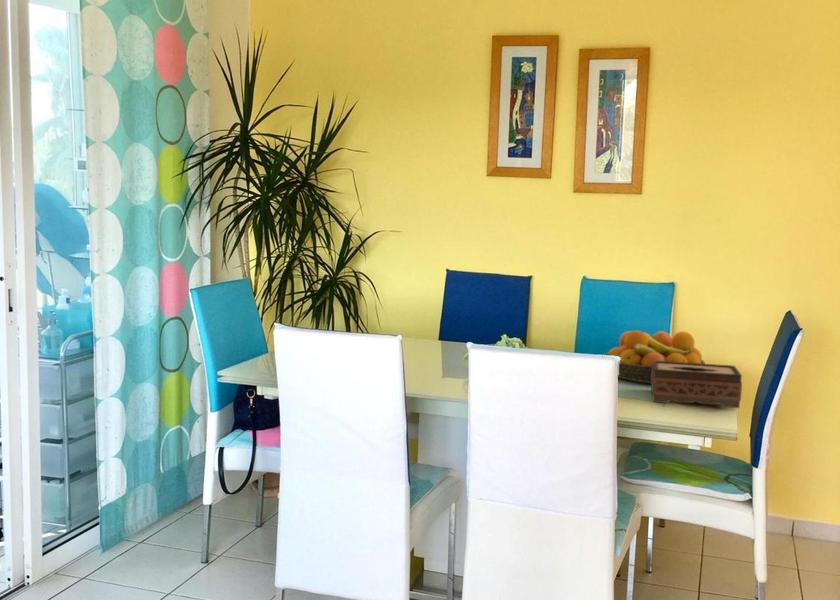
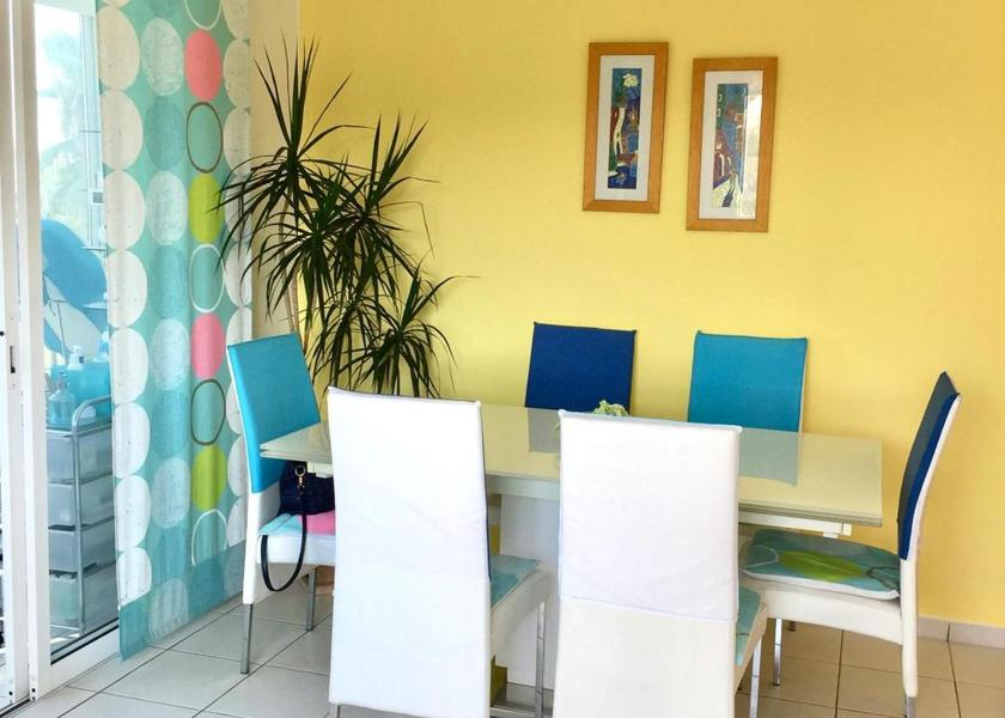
- tissue box (694, 383)
- fruit bowl (653, 352)
